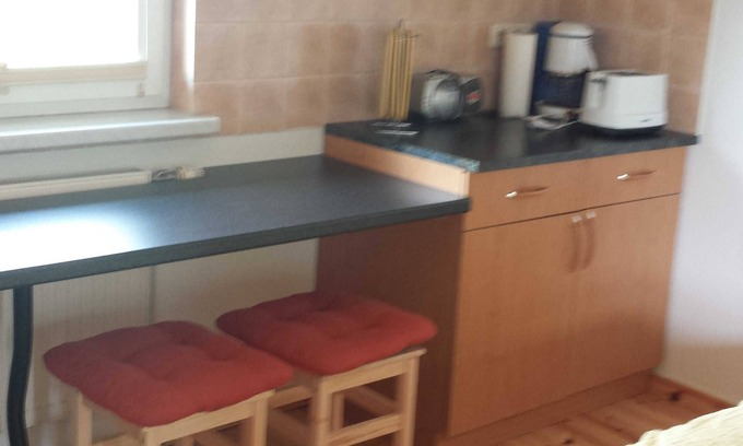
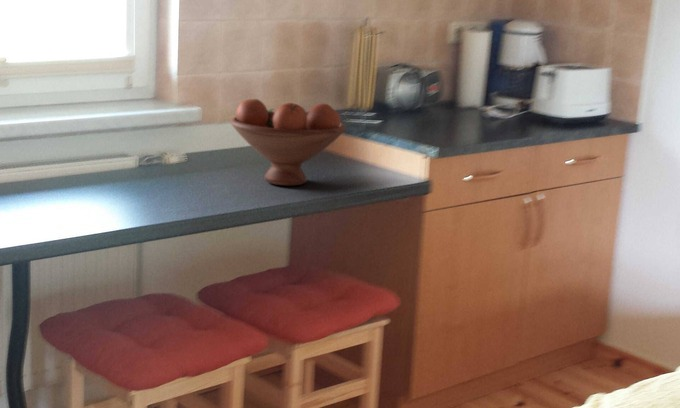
+ fruit bowl (287, 140)
